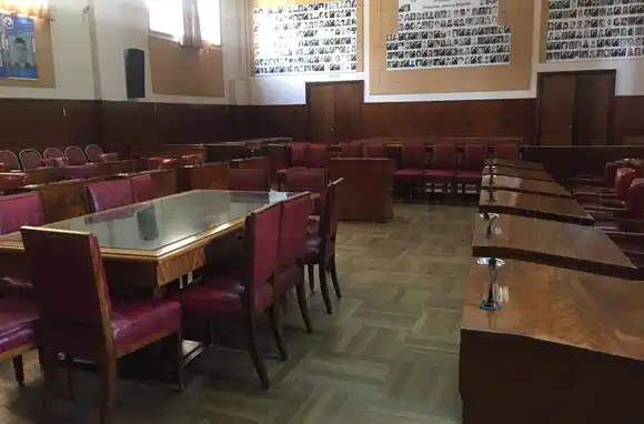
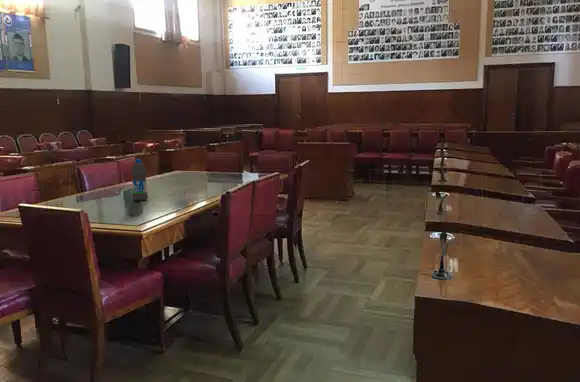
+ water bottle (139, 179)
